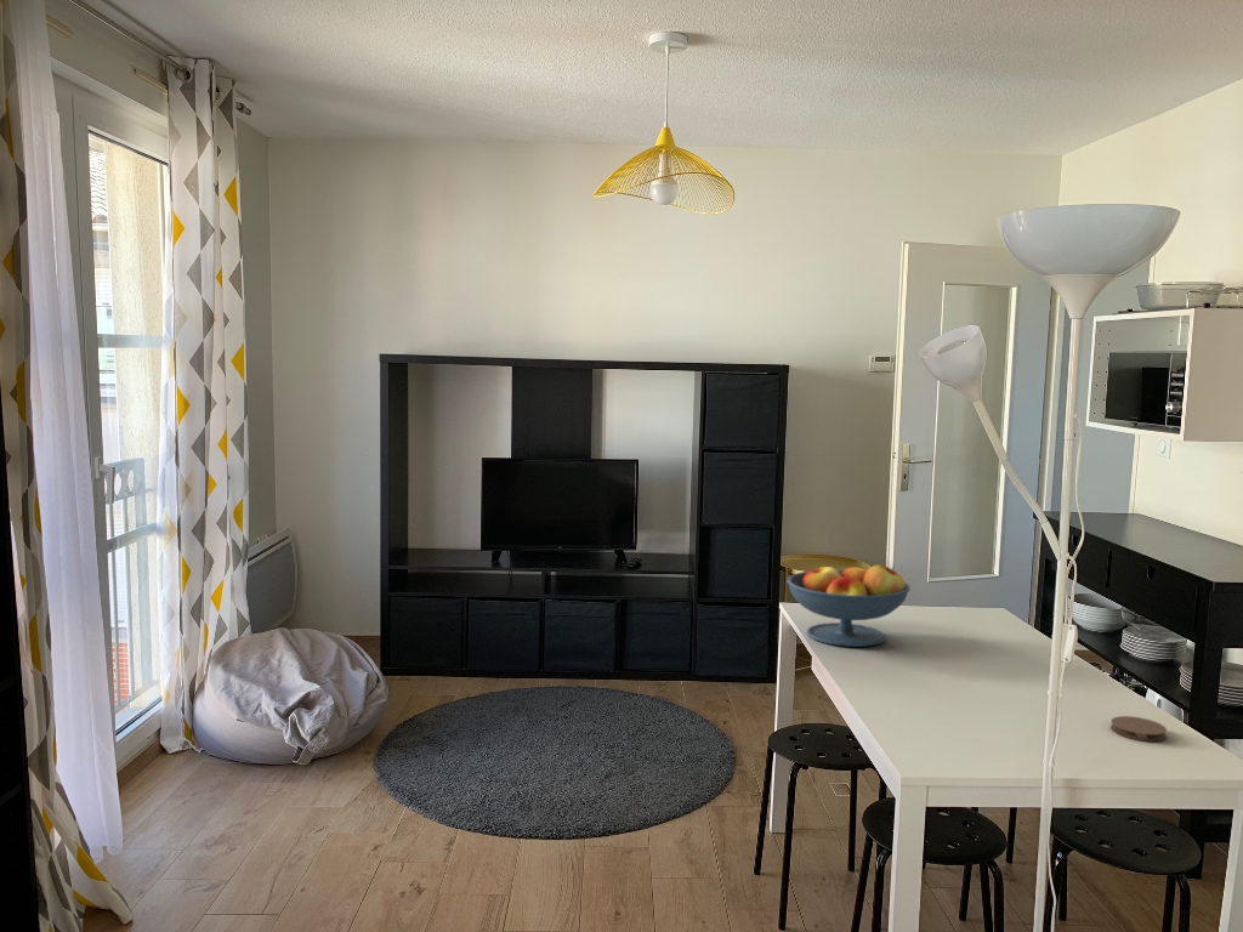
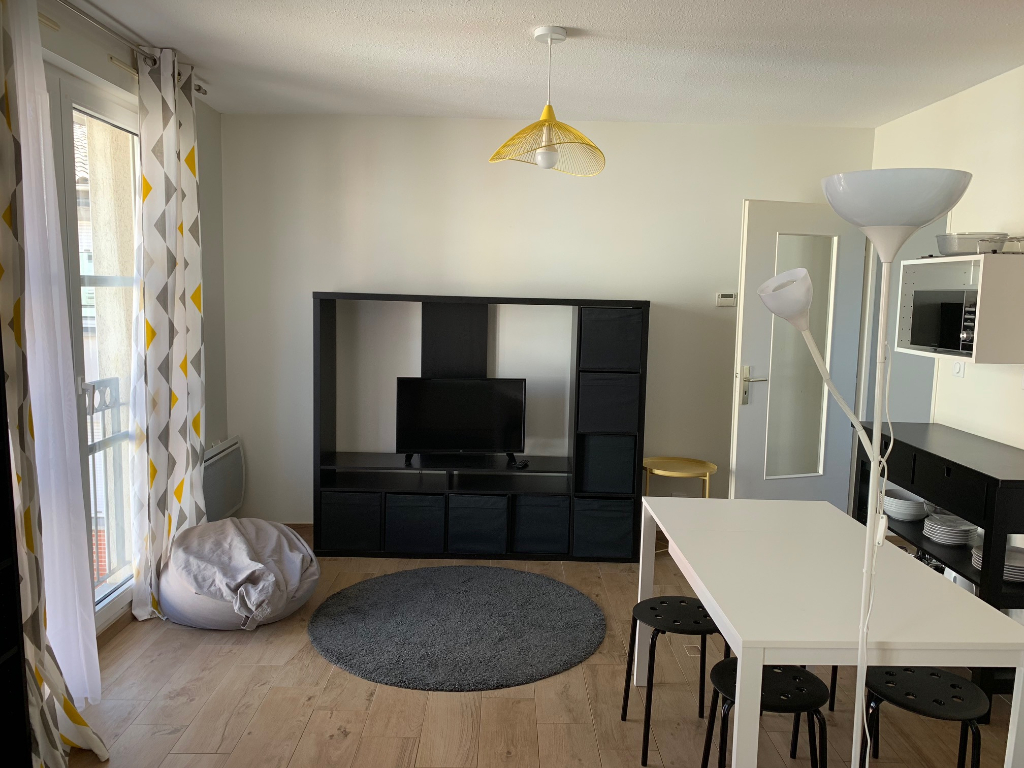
- fruit bowl (846, 599)
- coaster (1137, 728)
